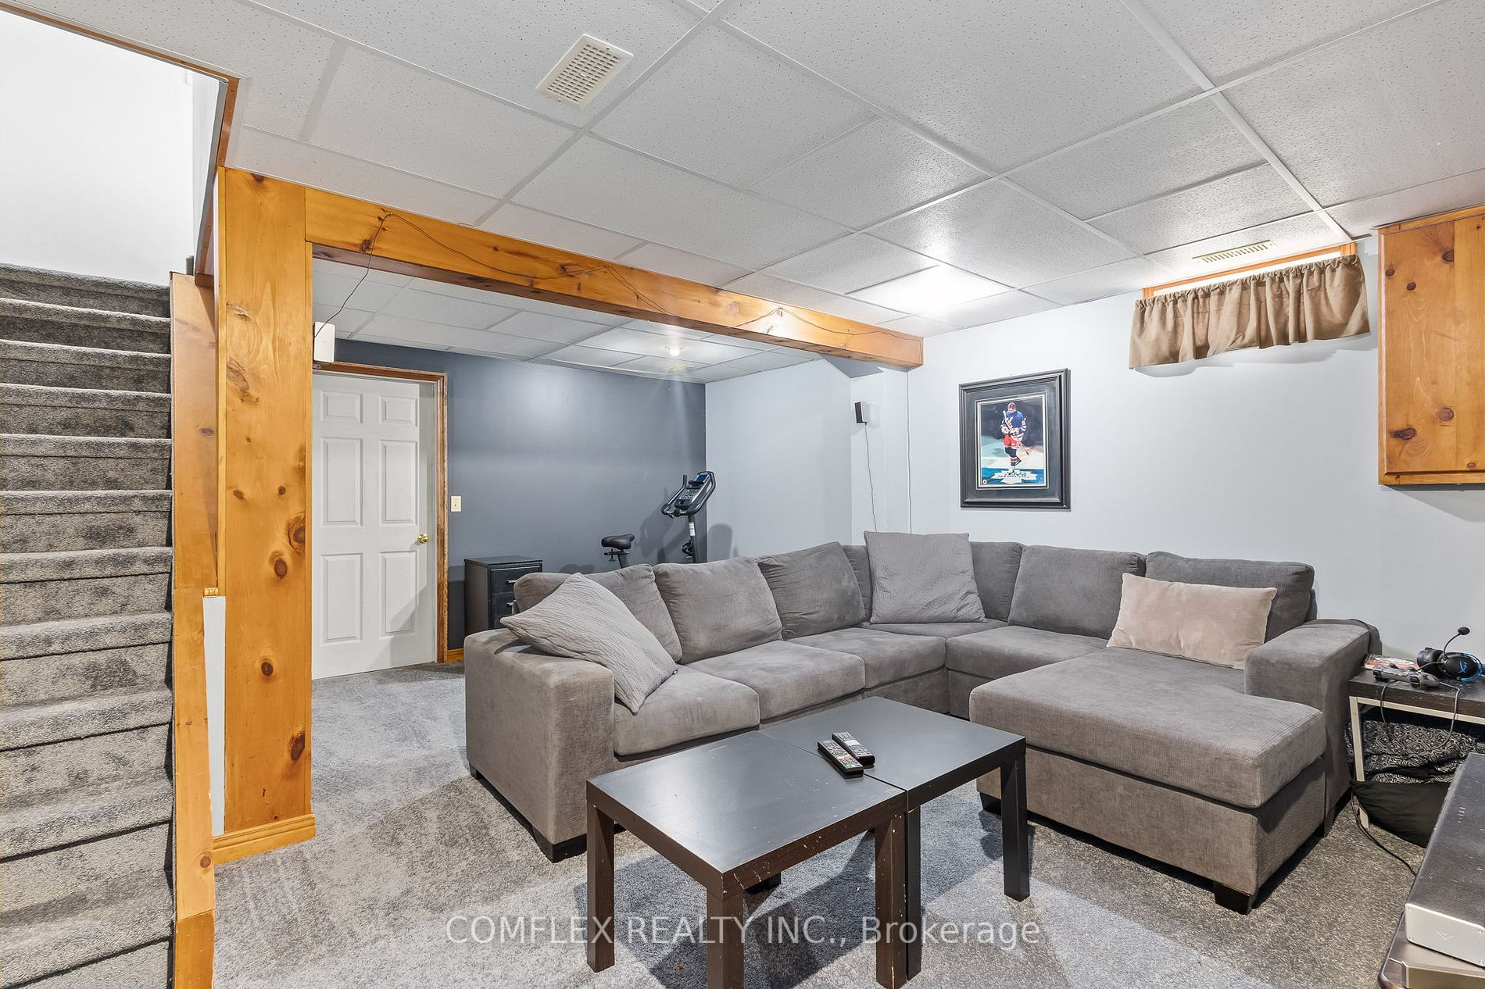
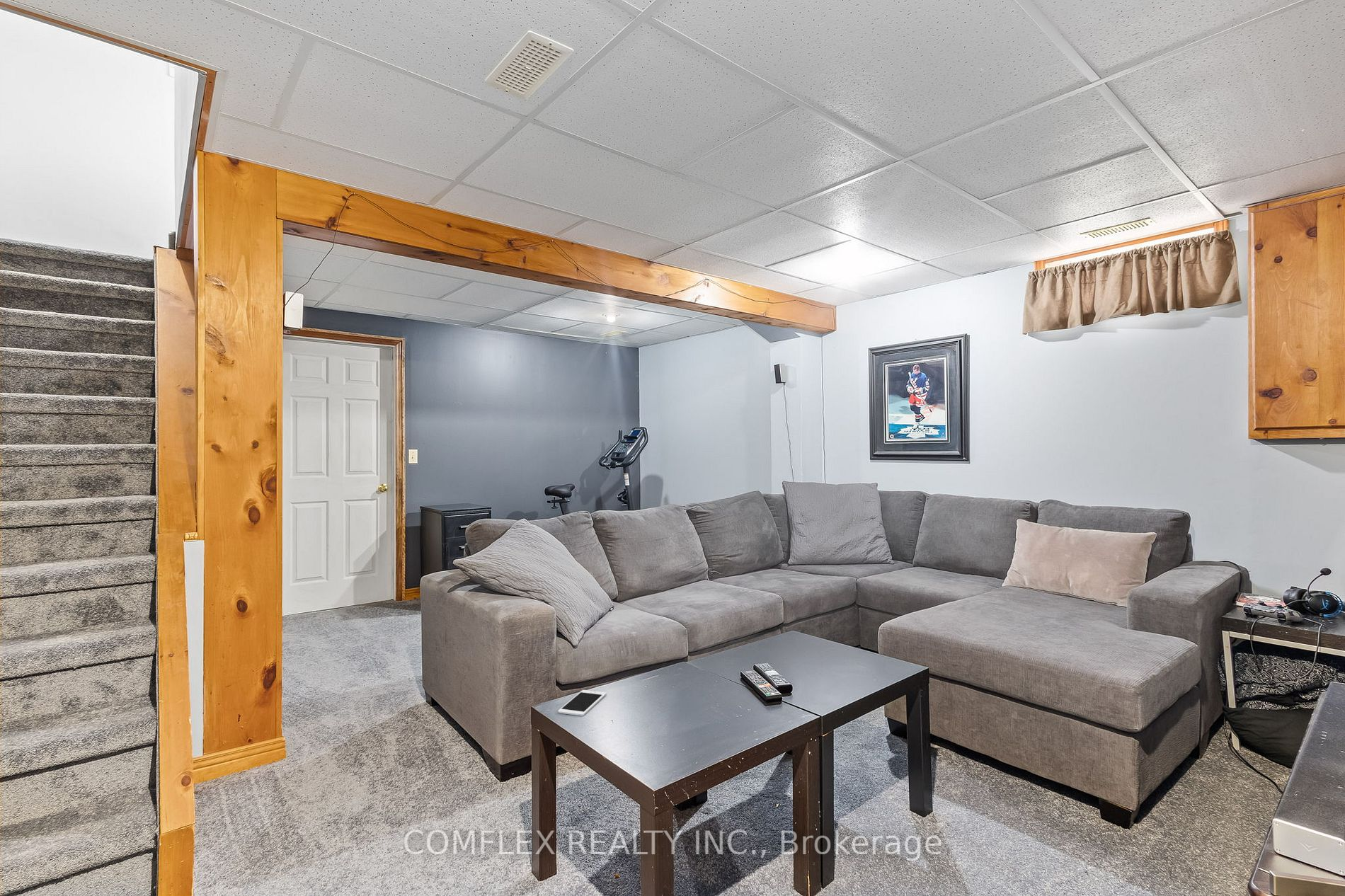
+ cell phone (583, 702)
